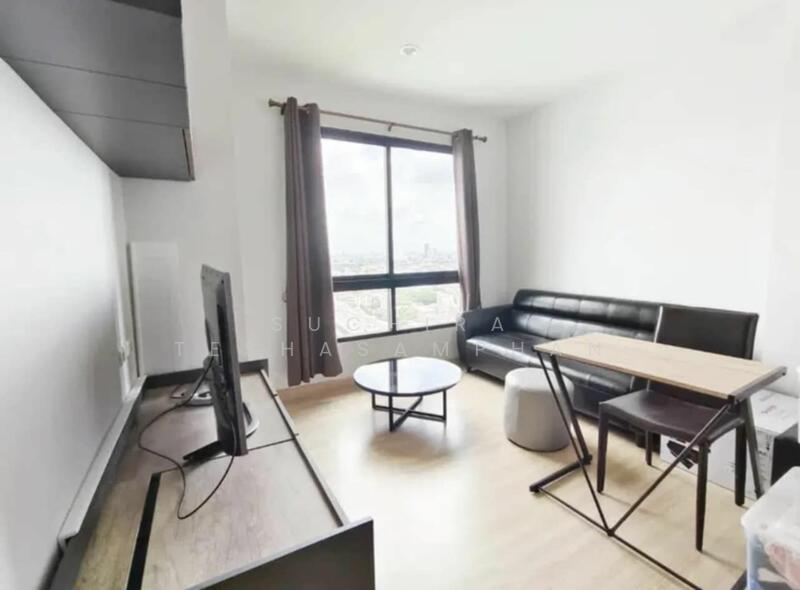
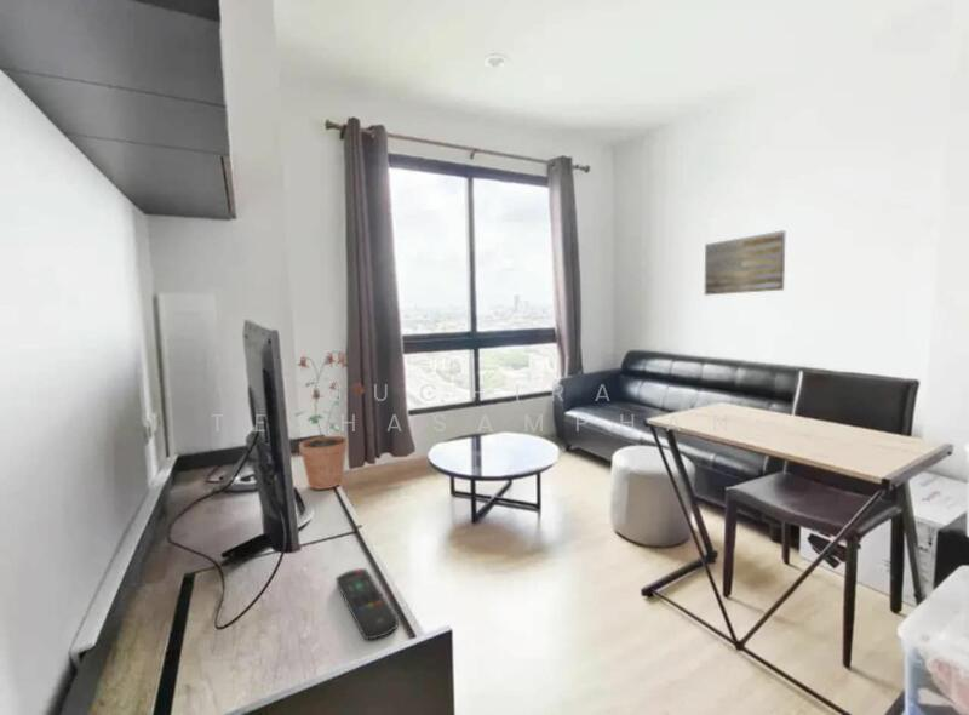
+ potted plant (328, 419)
+ remote control (365, 599)
+ wall art (741, 265)
